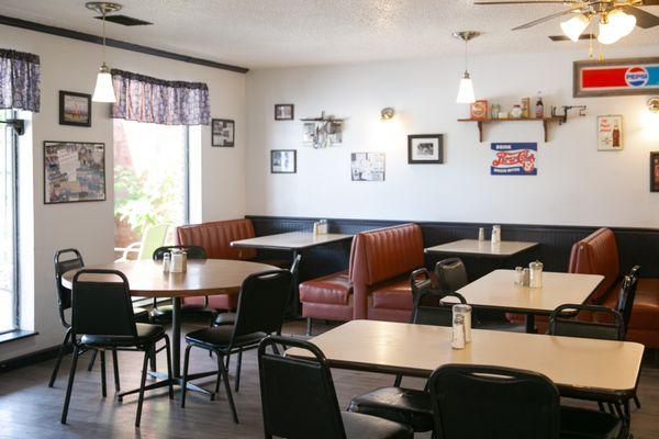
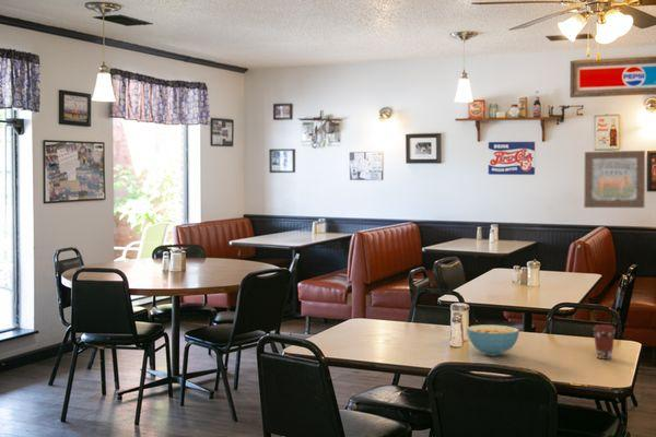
+ coffee cup (604, 341)
+ cereal bowl (492, 341)
+ wall art (613, 179)
